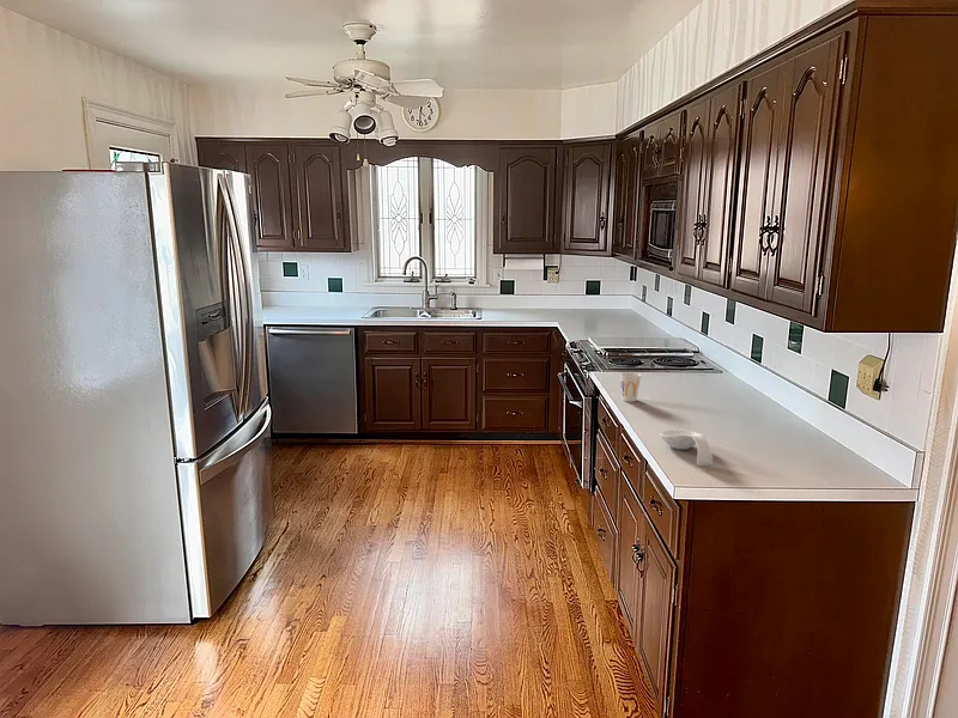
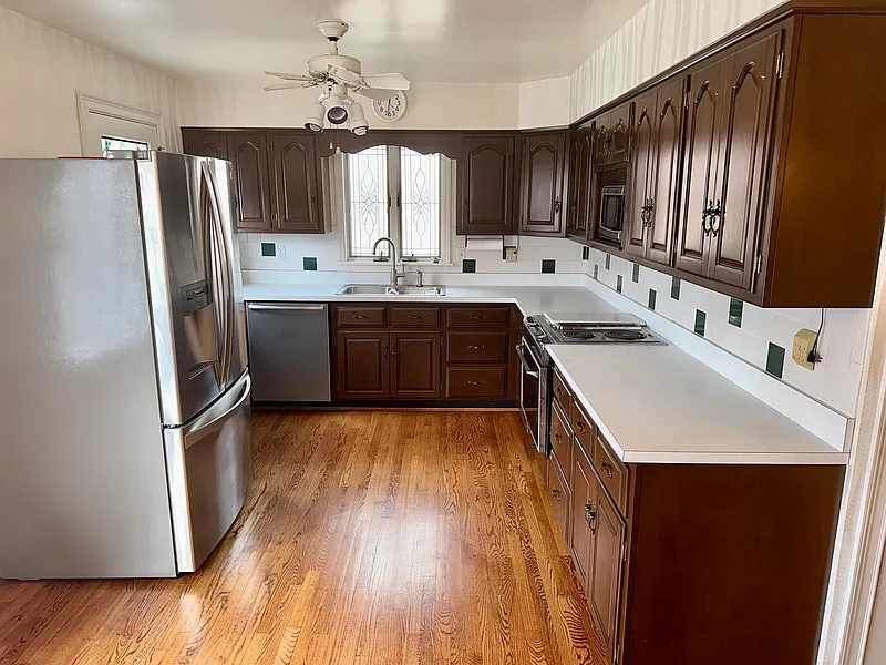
- cup (630, 387)
- spoon rest (689, 440)
